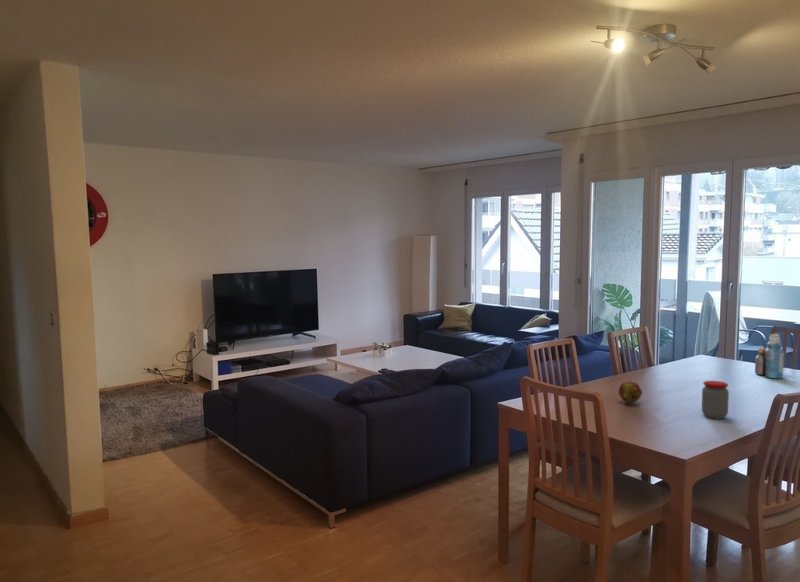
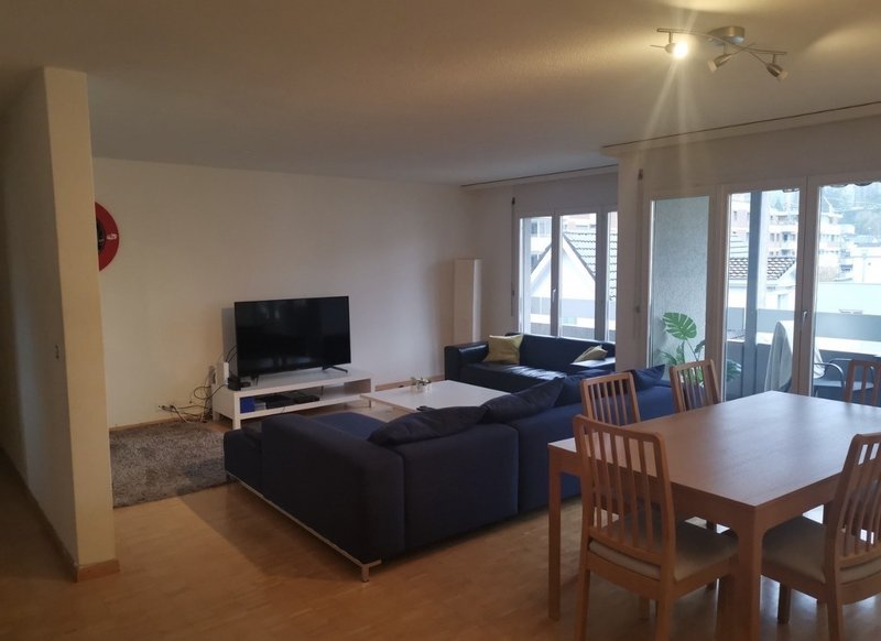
- bottle (769, 354)
- jar (715, 399)
- fruit (630, 392)
